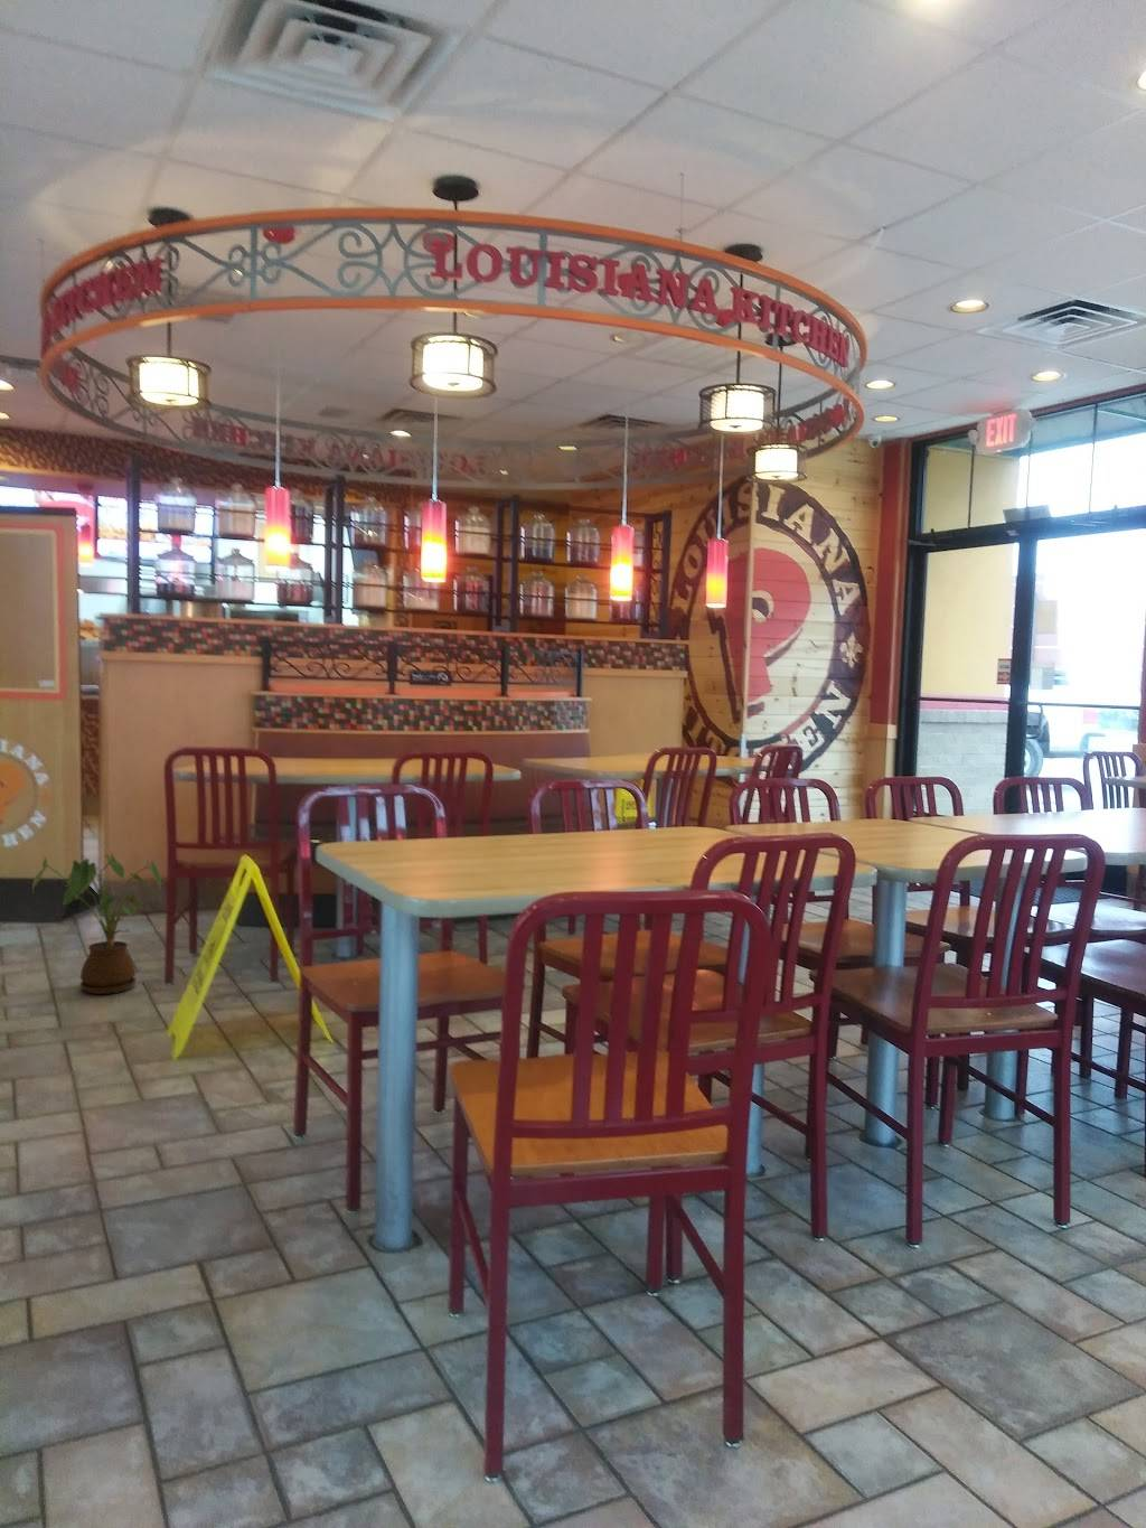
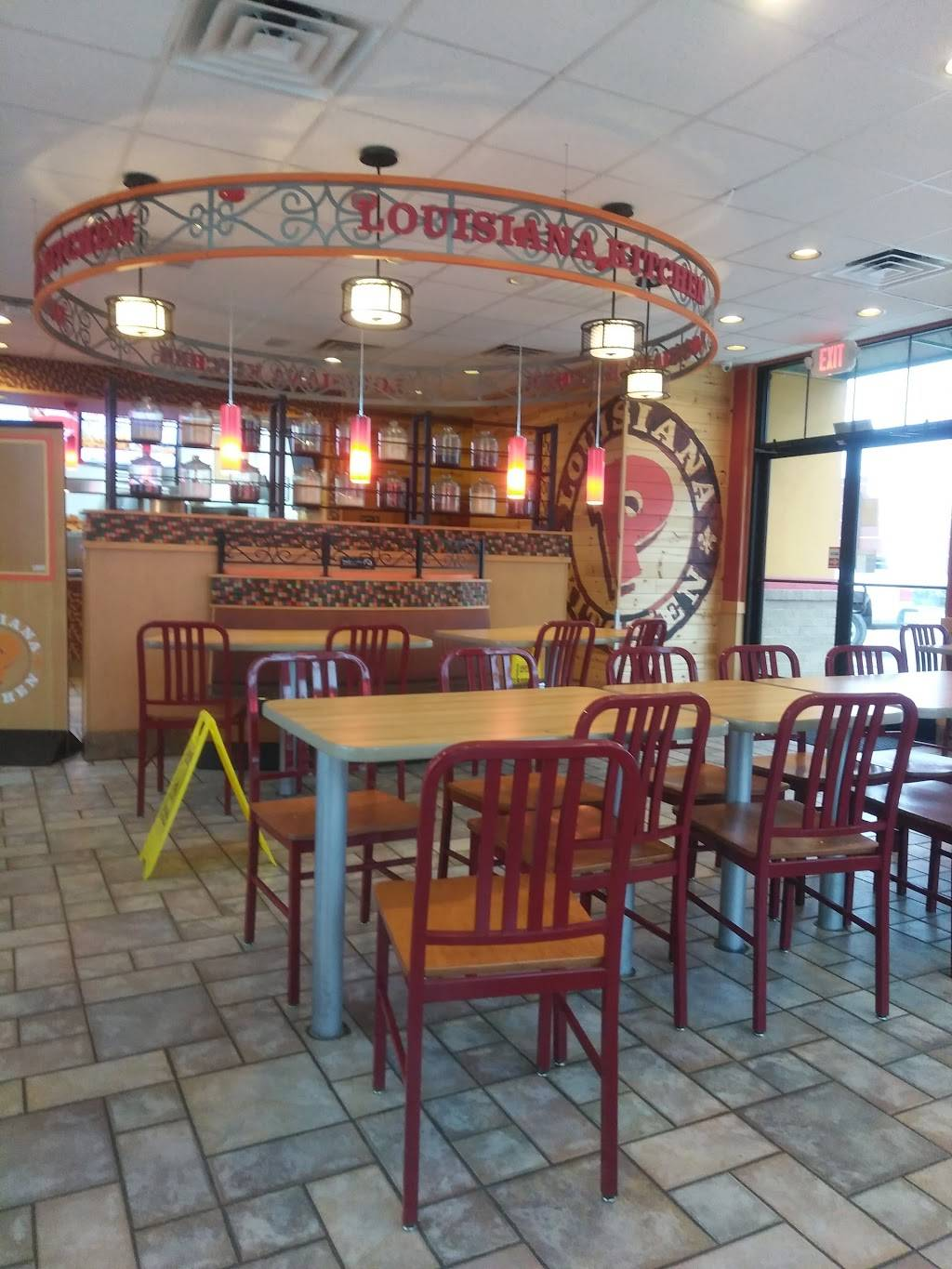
- house plant (99, 918)
